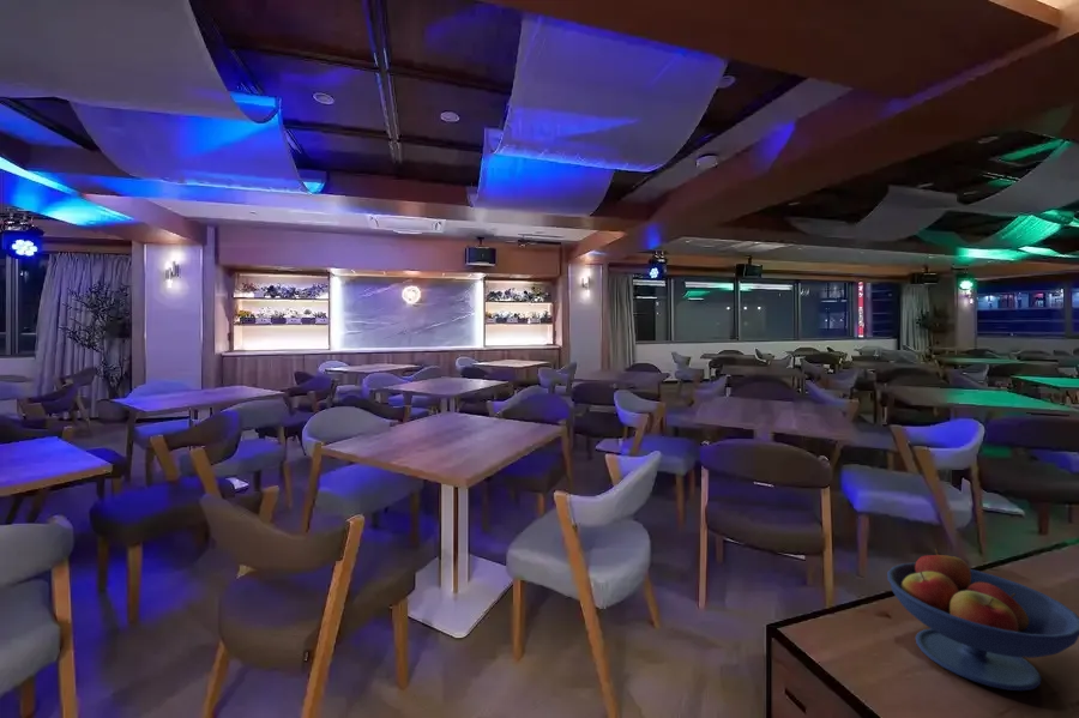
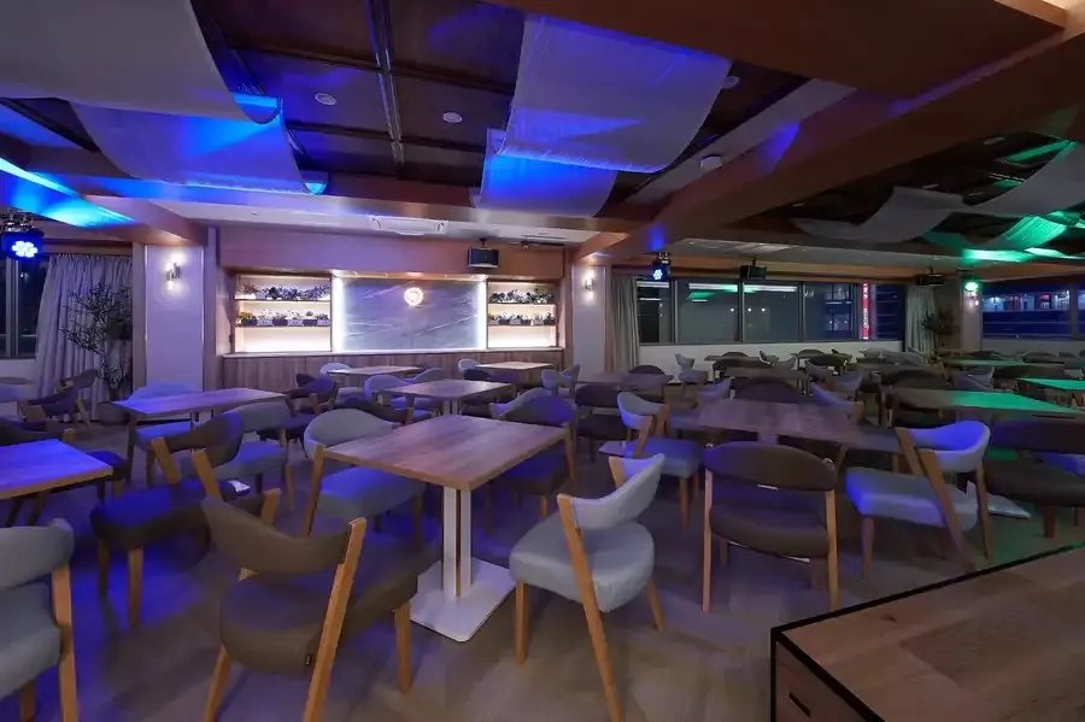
- fruit bowl (975, 615)
